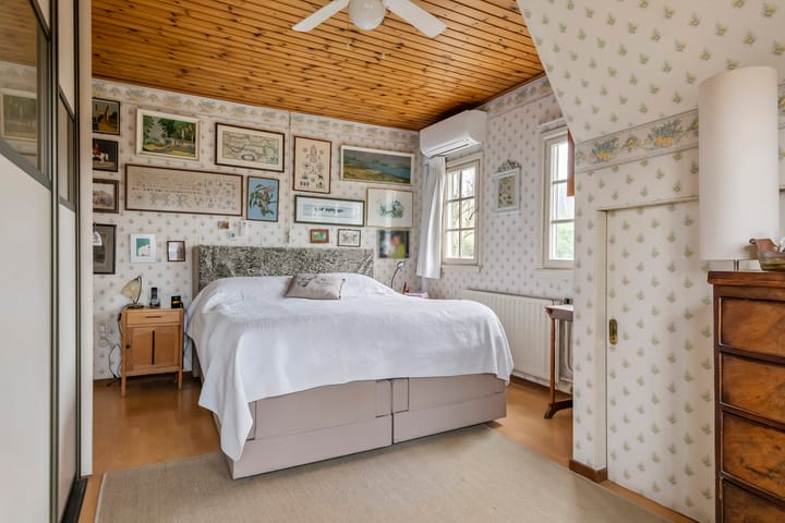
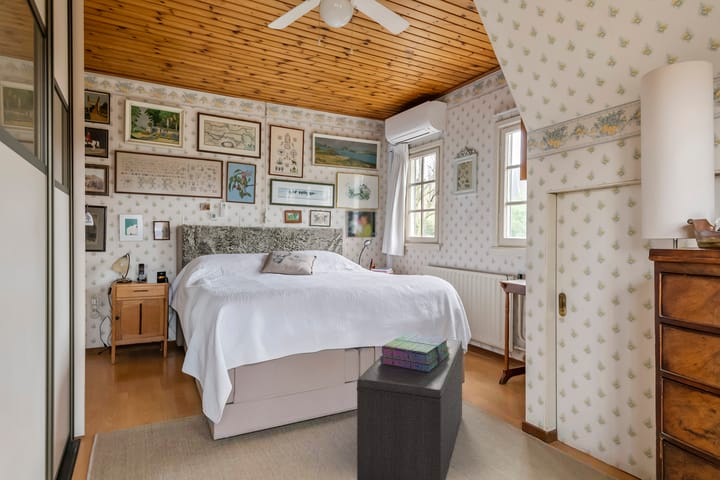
+ bench (417, 399)
+ stack of books (416, 350)
